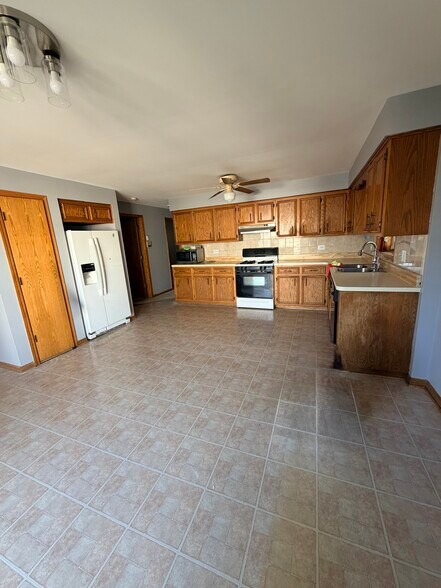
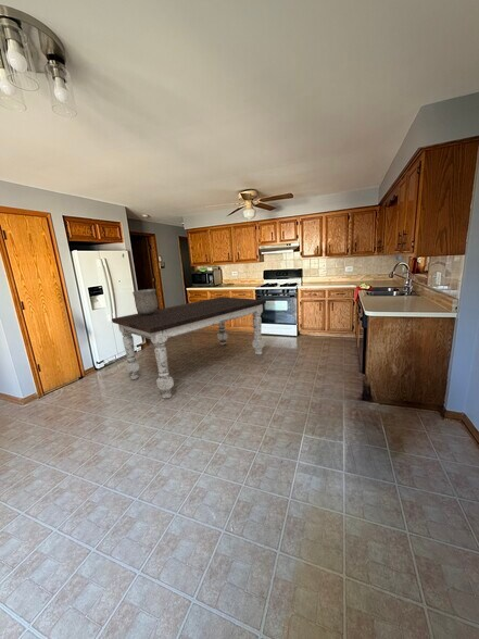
+ vessel (146, 302)
+ dining table (196, 329)
